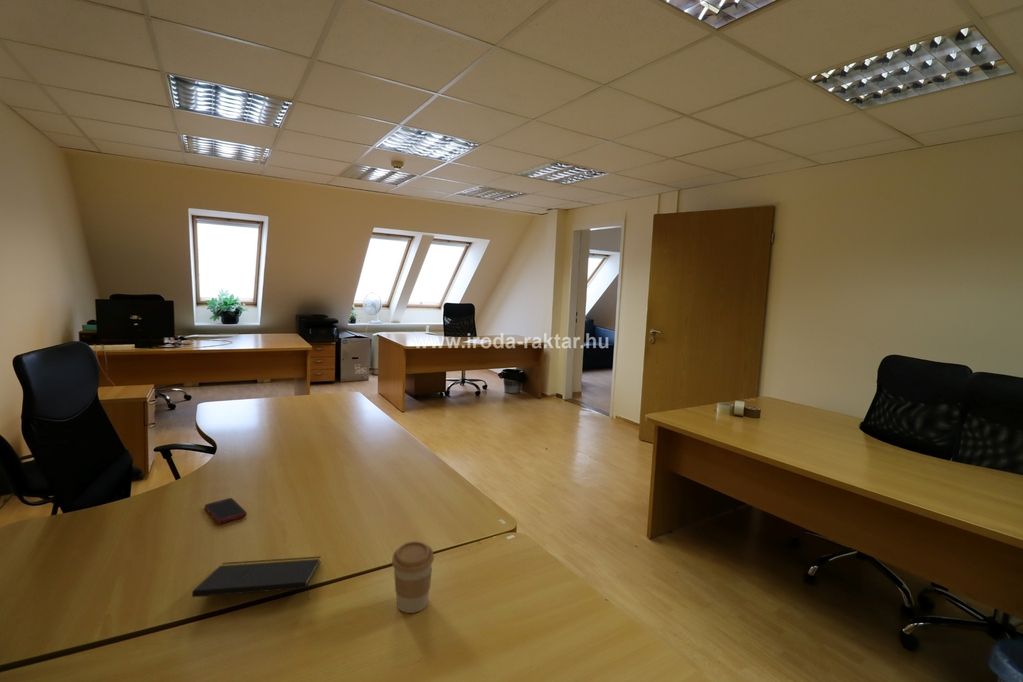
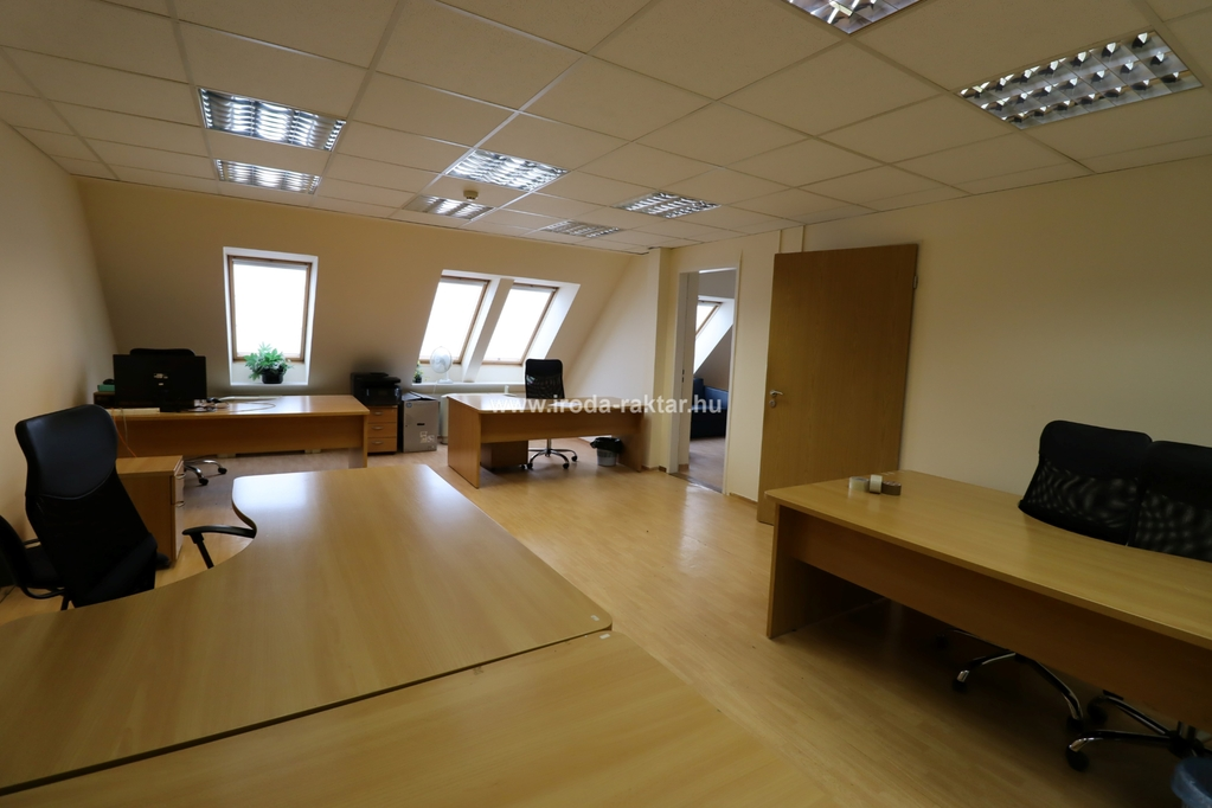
- coffee cup (412, 576)
- cell phone (225, 510)
- notepad (262, 575)
